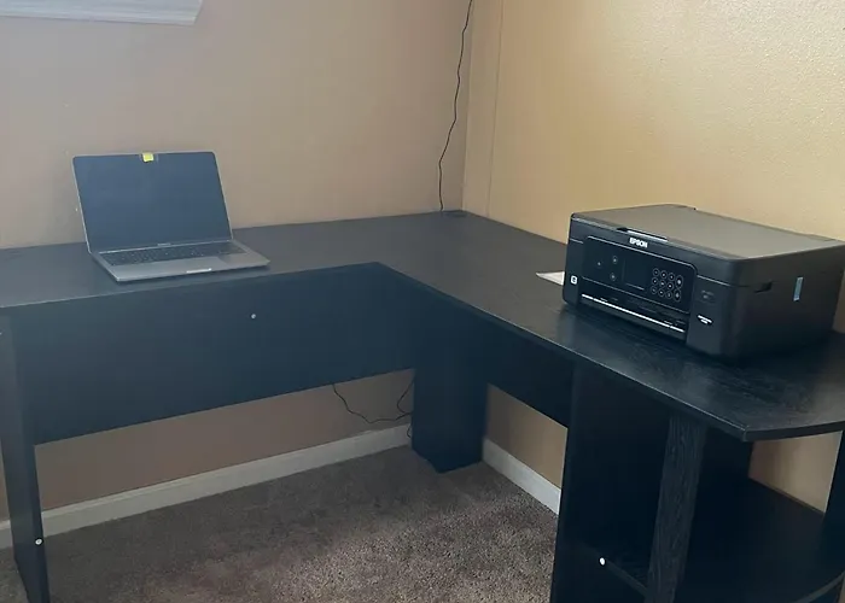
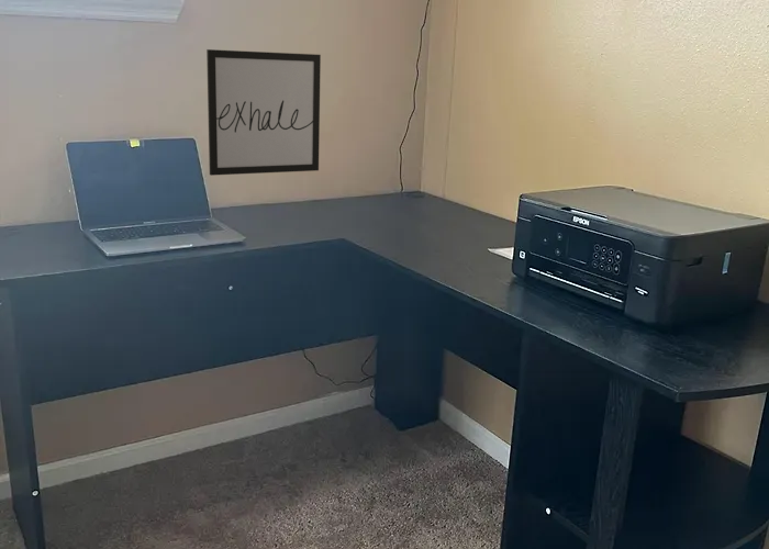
+ wall art (266, 113)
